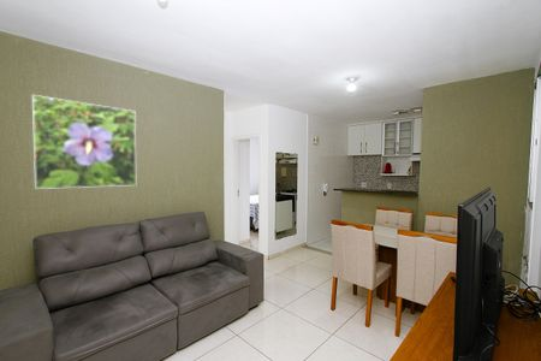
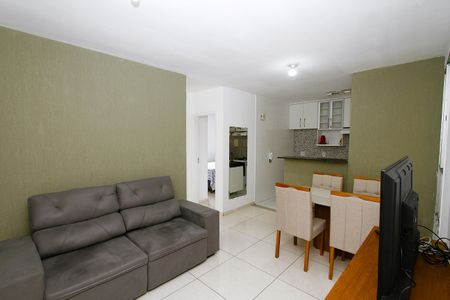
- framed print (90, 146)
